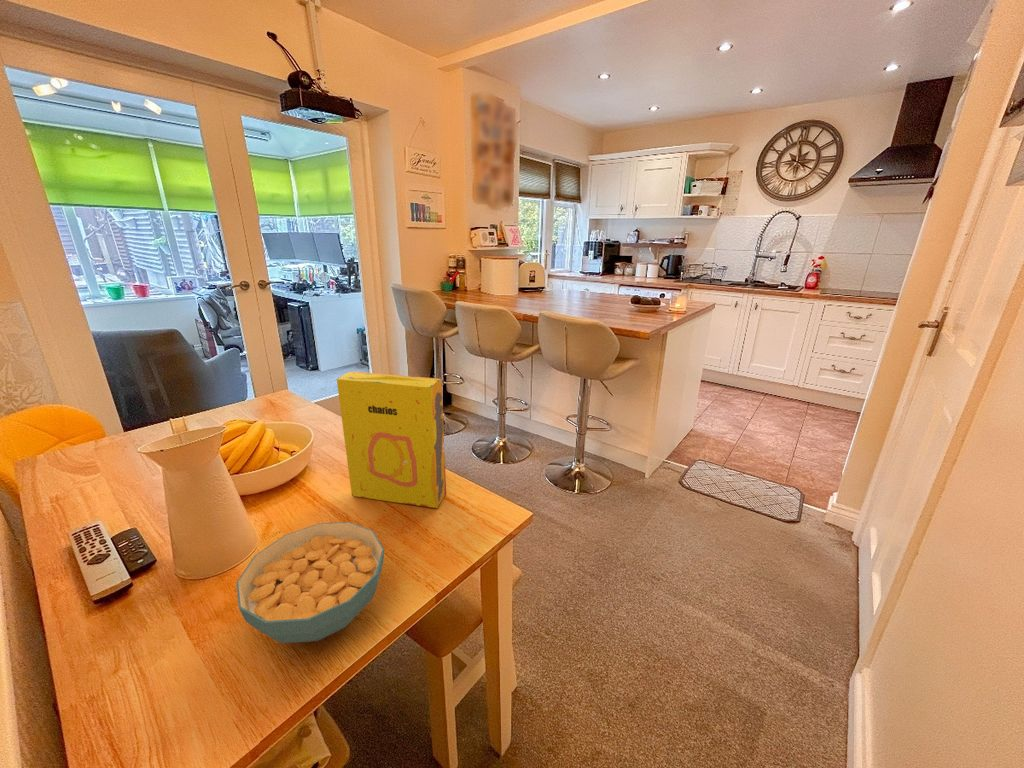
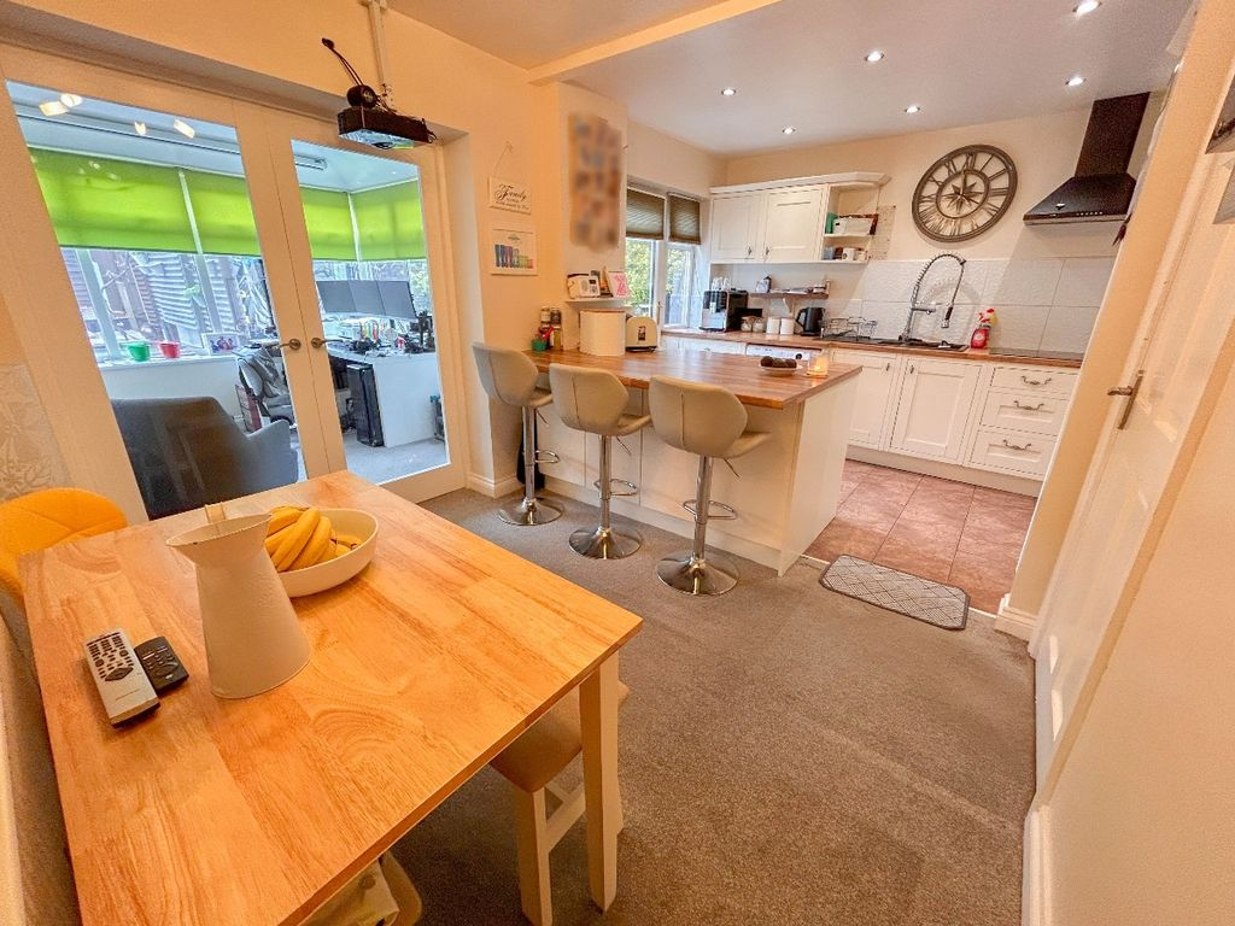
- cereal bowl (318, 590)
- cereal box (394, 439)
